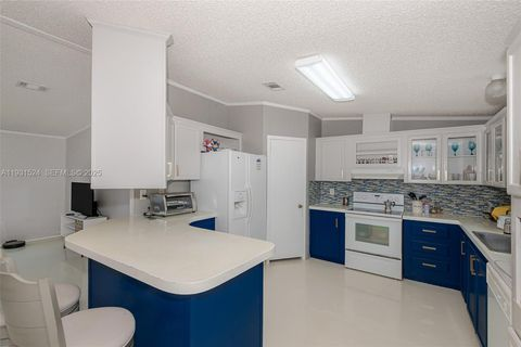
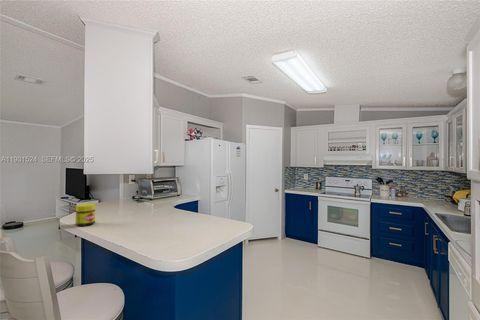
+ jar (85, 214)
